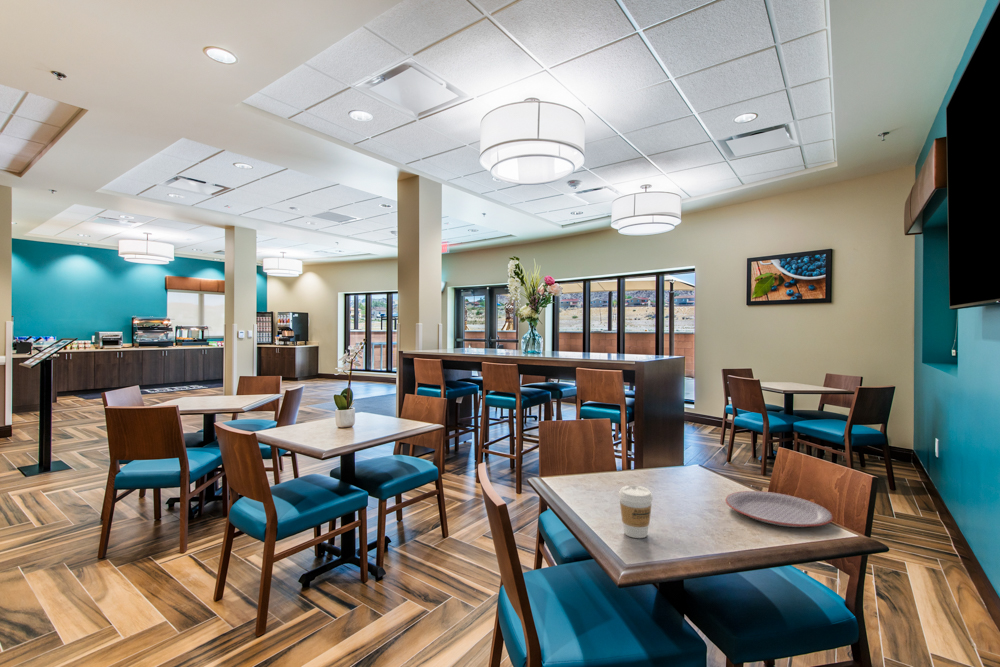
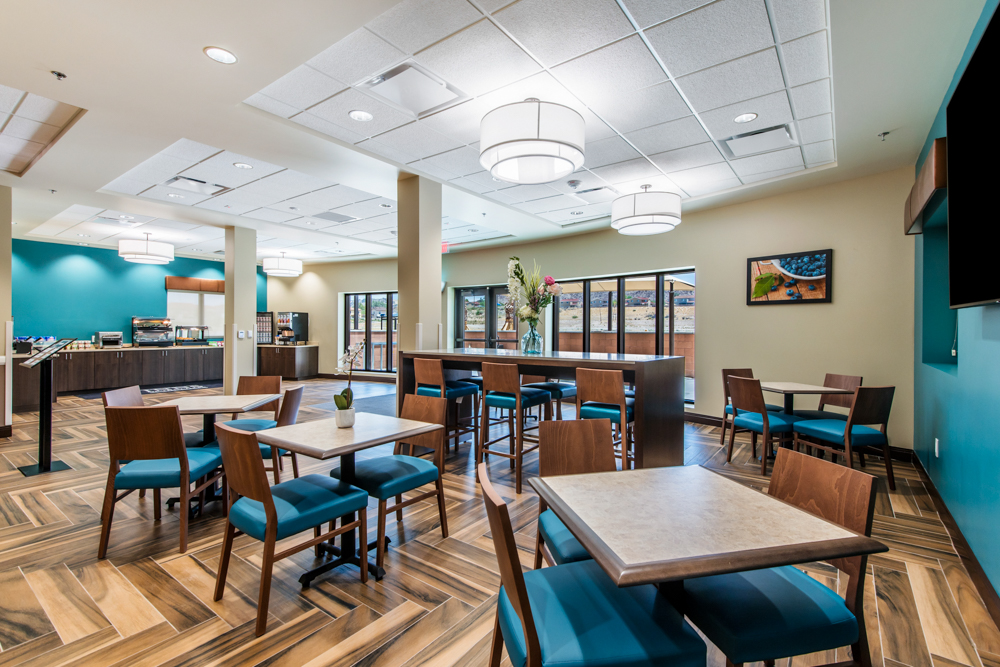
- coffee cup (635, 511)
- plate (776, 510)
